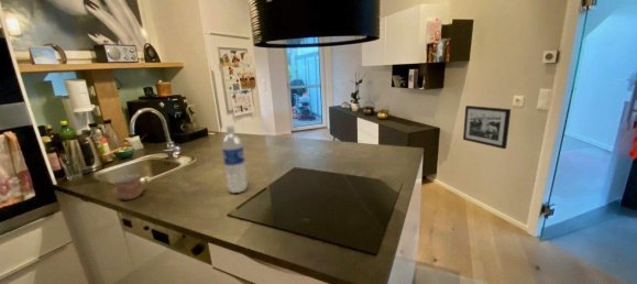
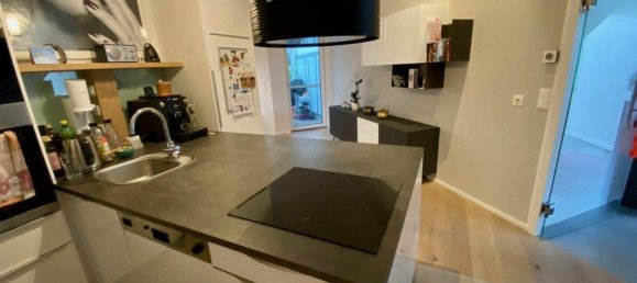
- picture frame (484, 125)
- water bottle (233, 159)
- mug (132, 186)
